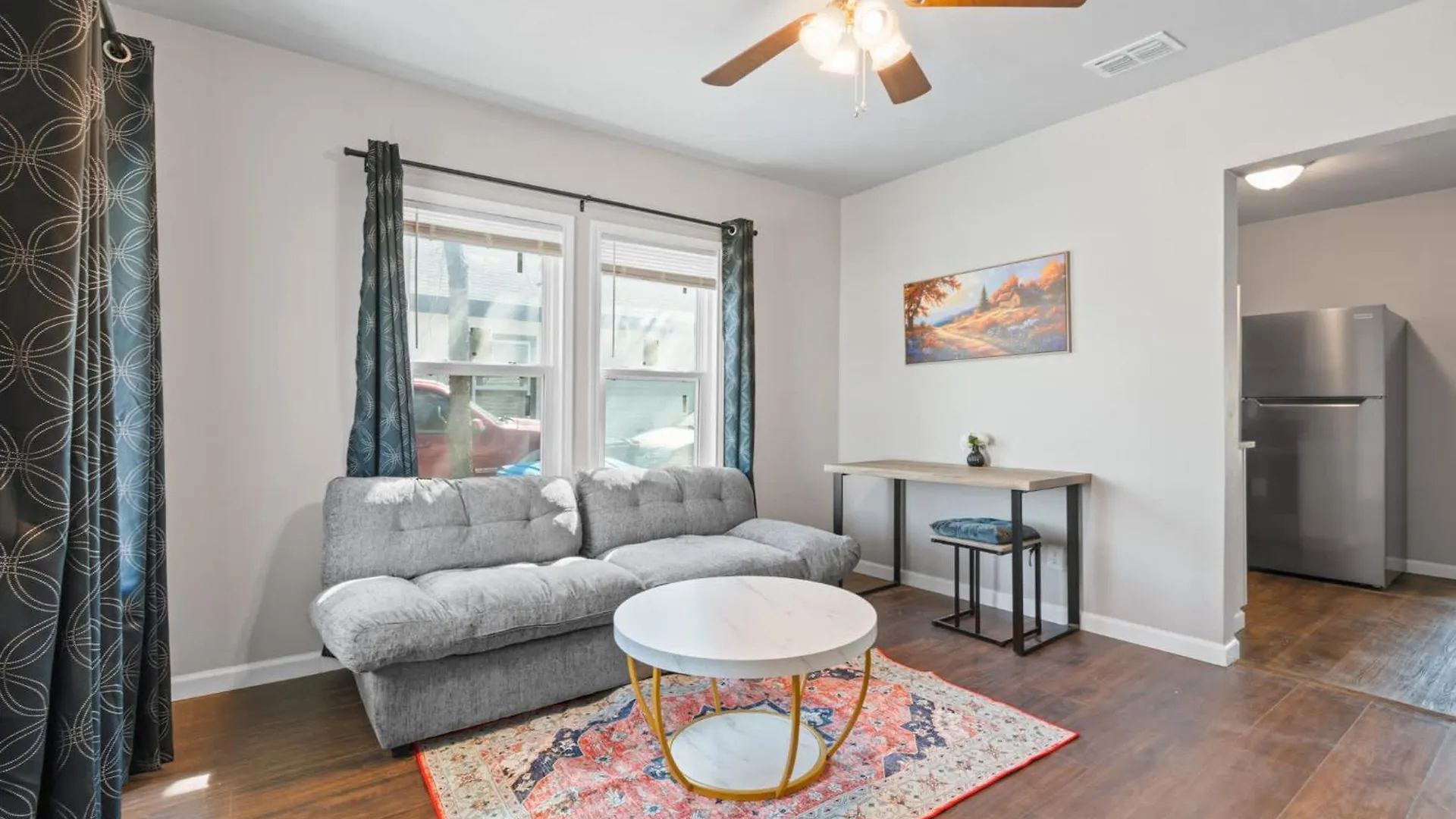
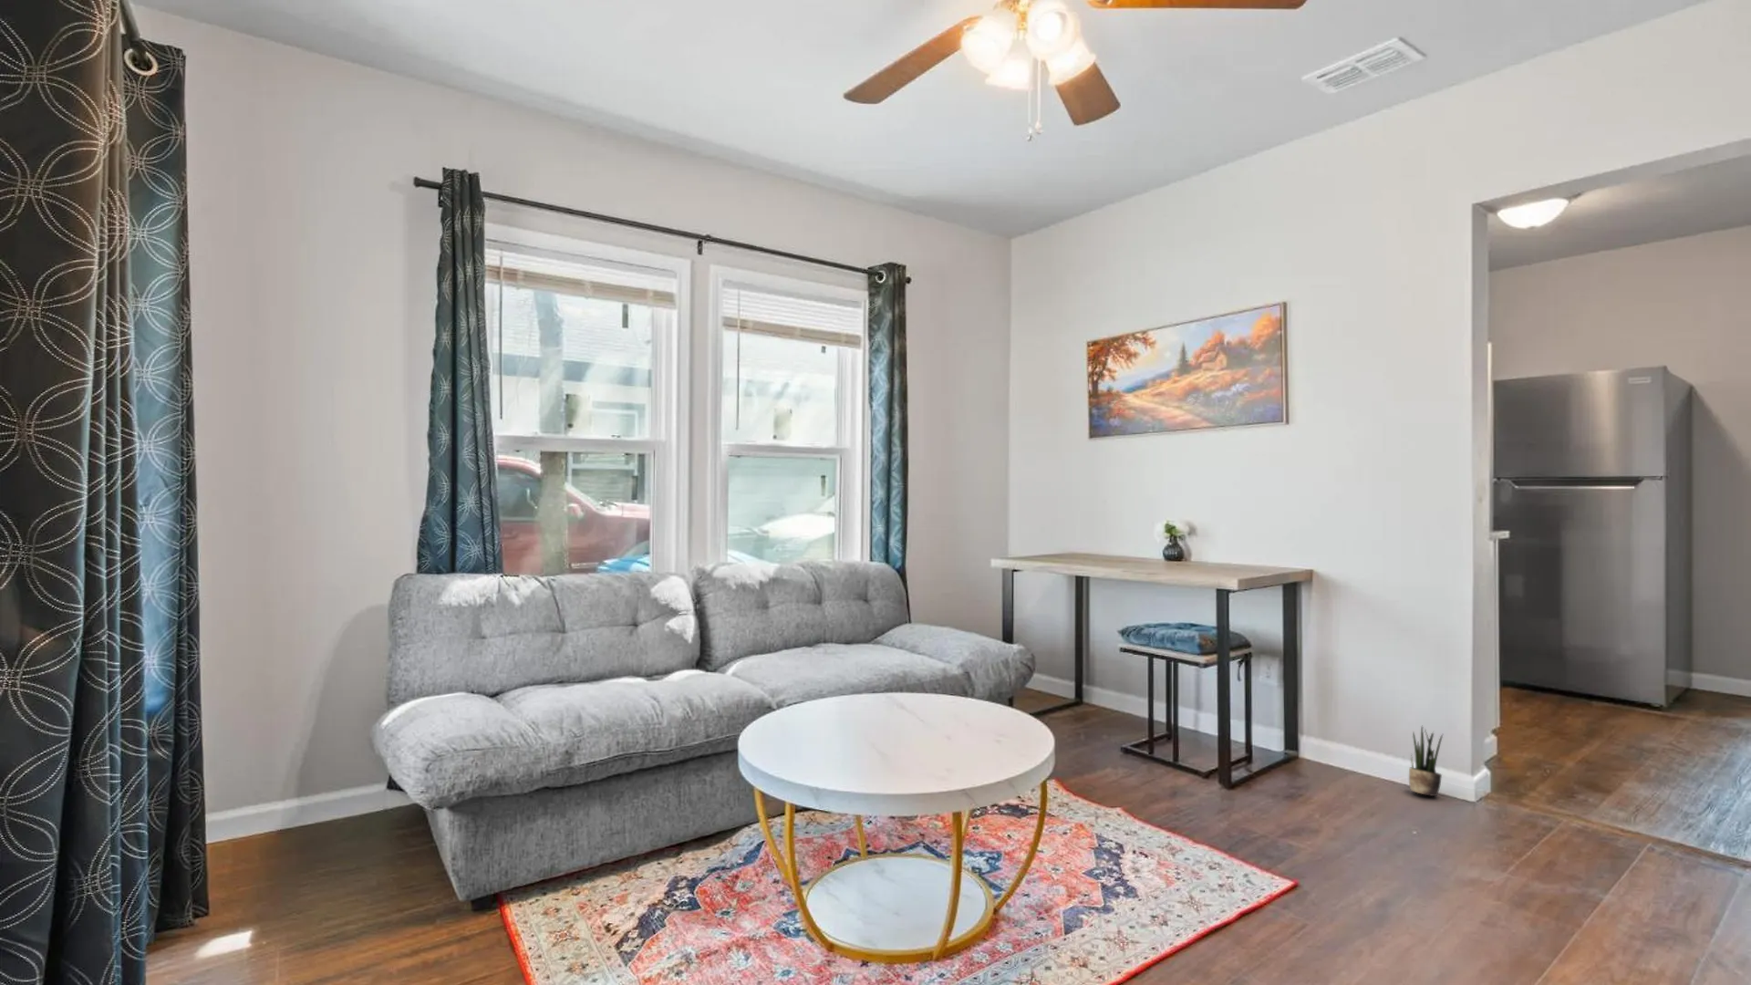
+ potted plant (1425, 759)
